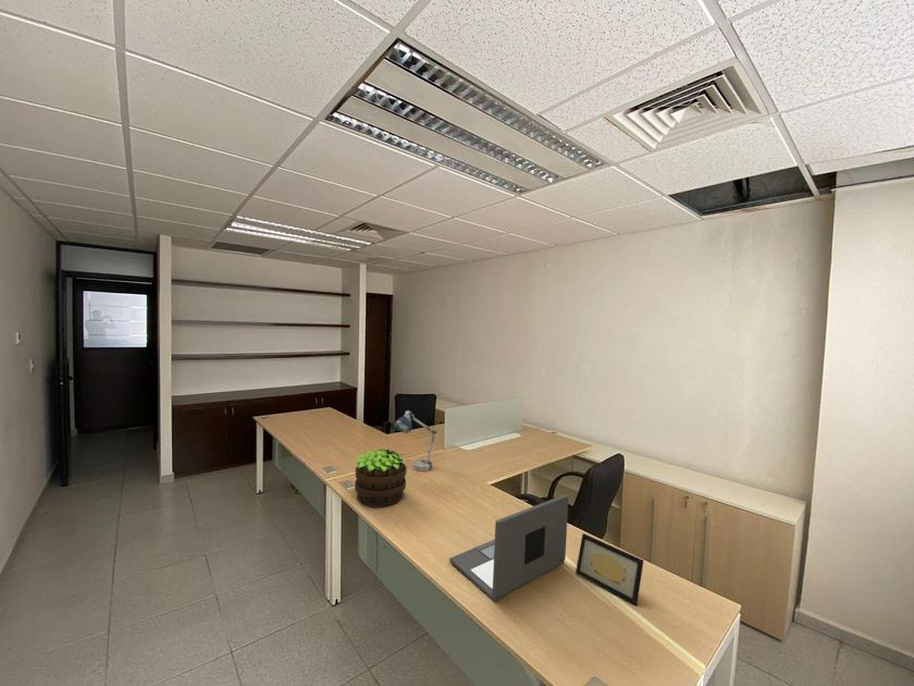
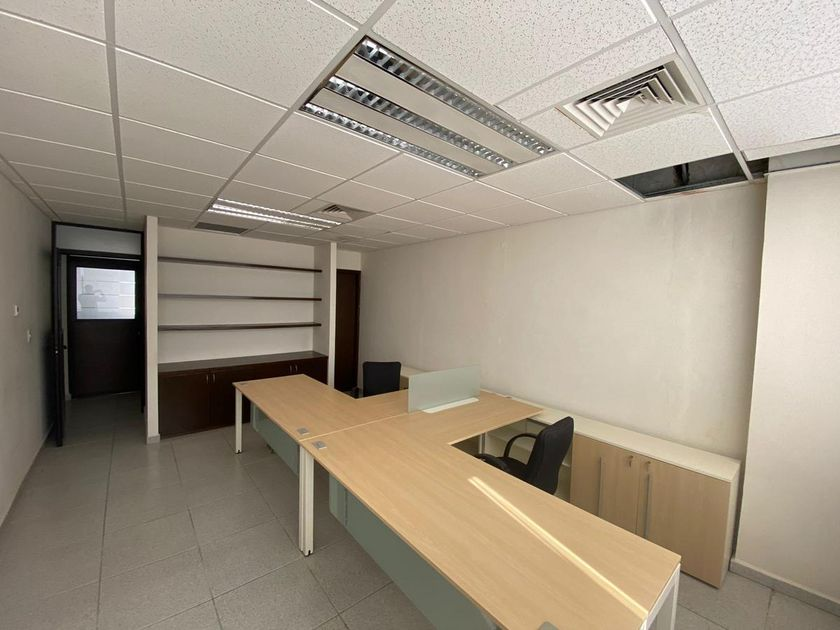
- desk lamp (408, 432)
- potted plant (381, 474)
- laptop (508, 528)
- picture frame (609, 564)
